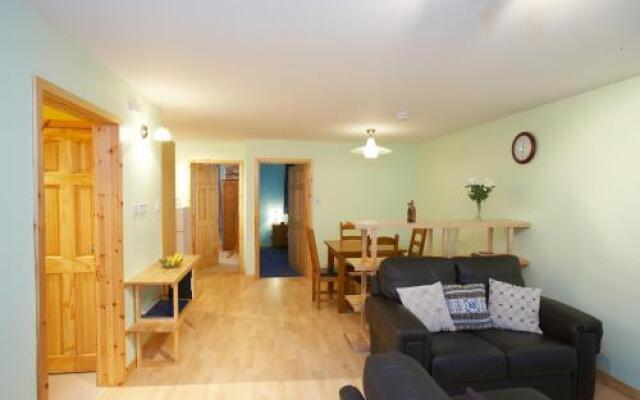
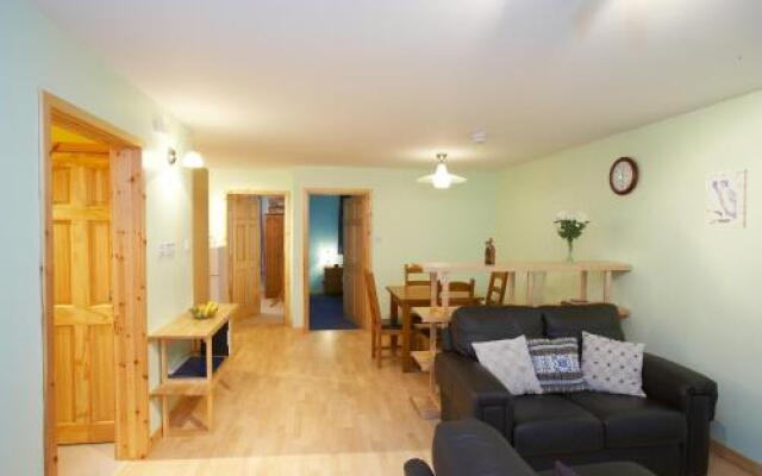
+ wall art (725, 200)
